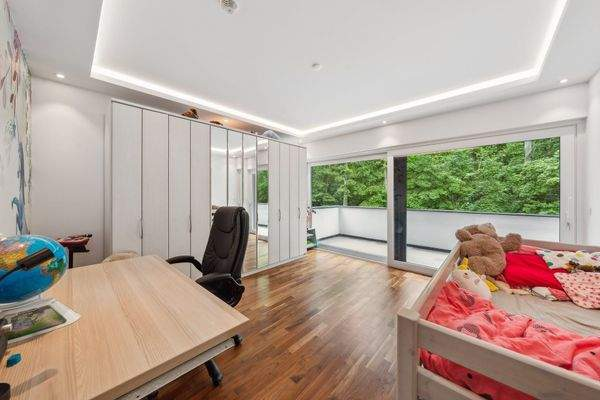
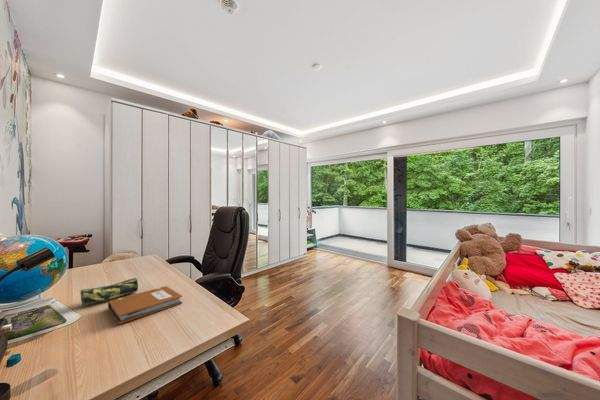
+ pencil case (109, 291)
+ notebook (147, 301)
